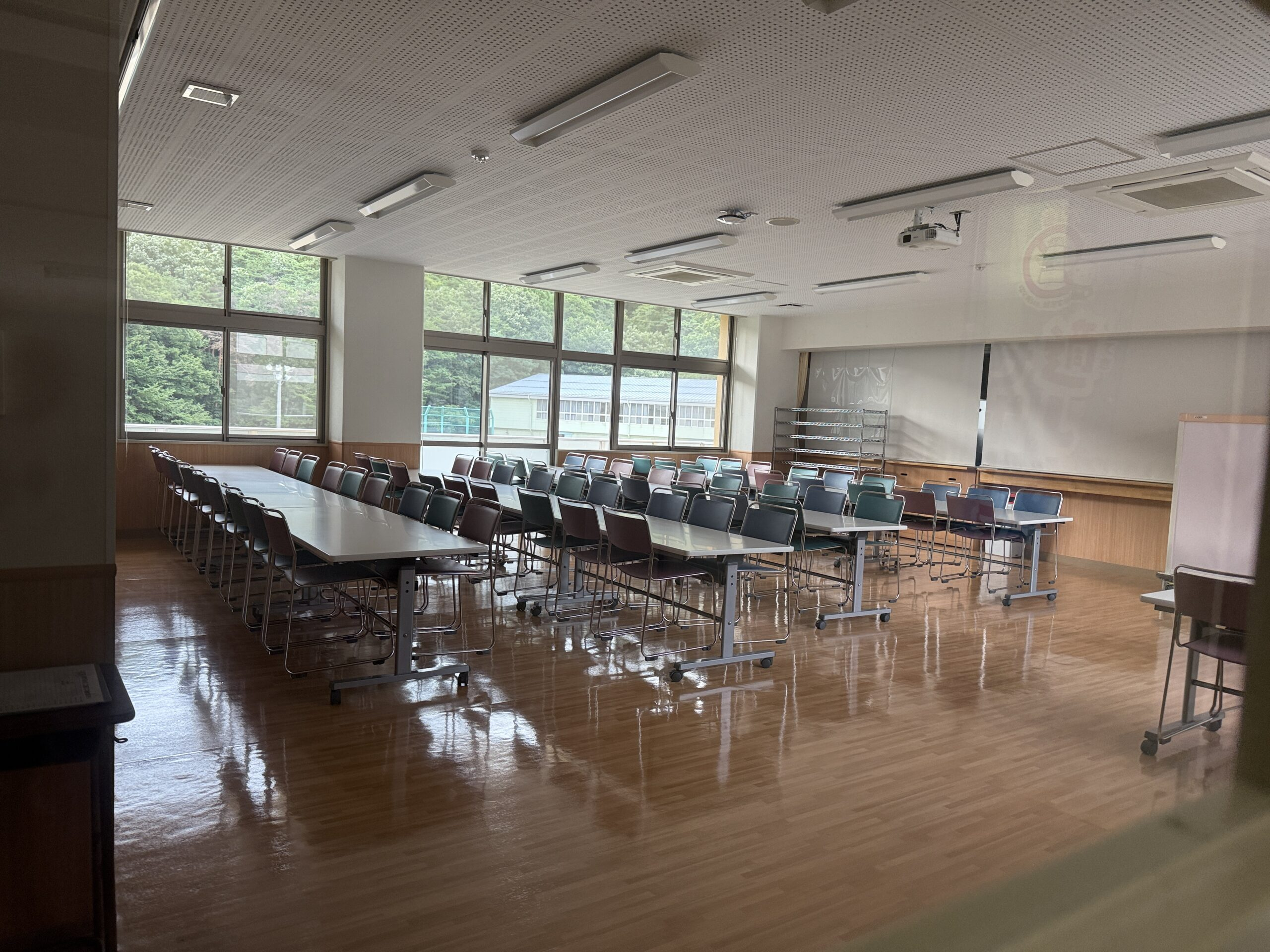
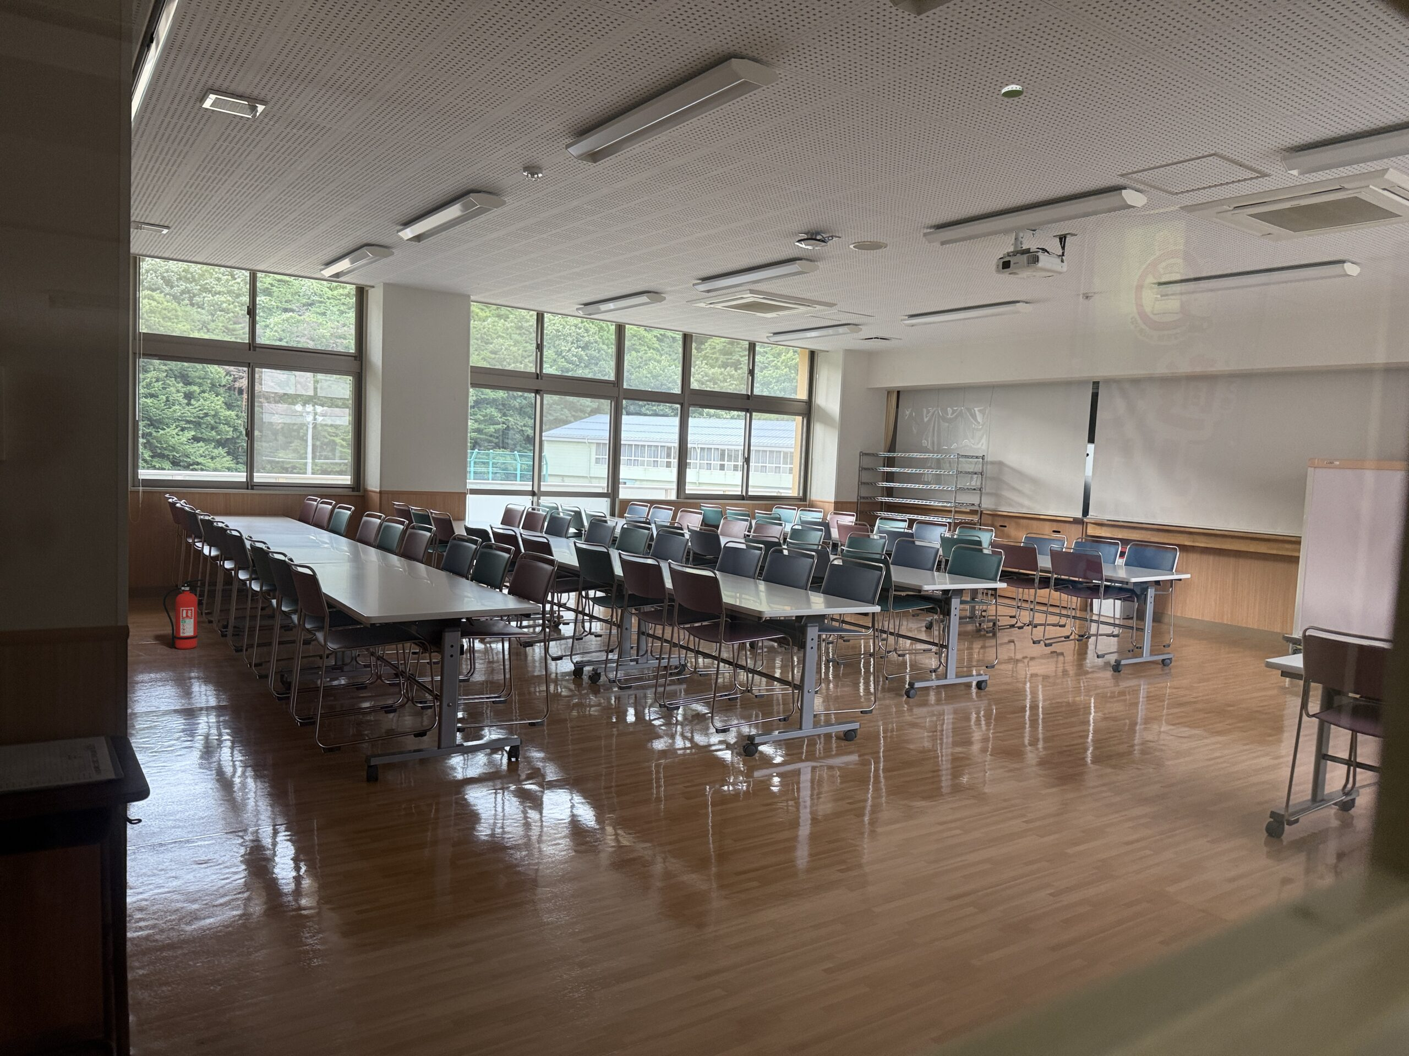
+ fire extinguisher (184, 613)
+ smoke detector (1012, 91)
